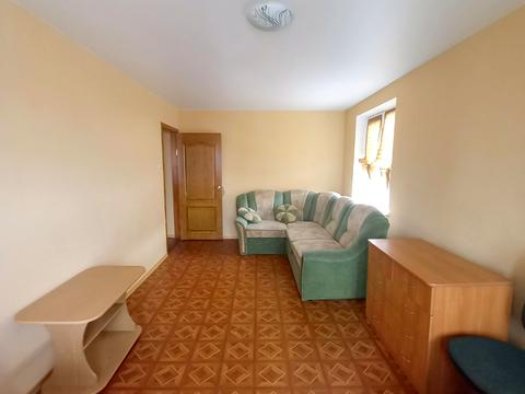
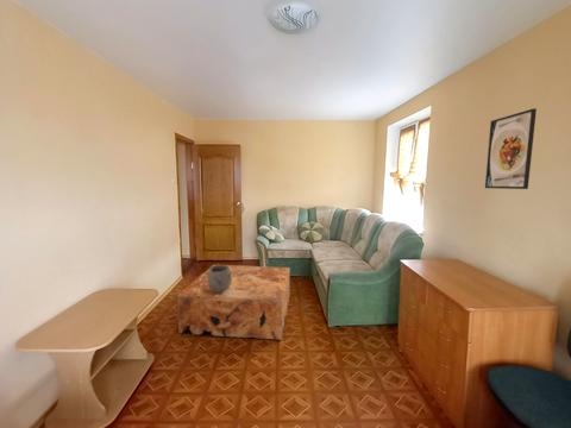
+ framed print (508, 152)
+ ceramic pot (219, 279)
+ coffee table (241, 295)
